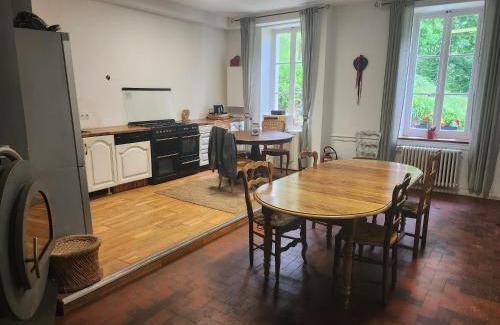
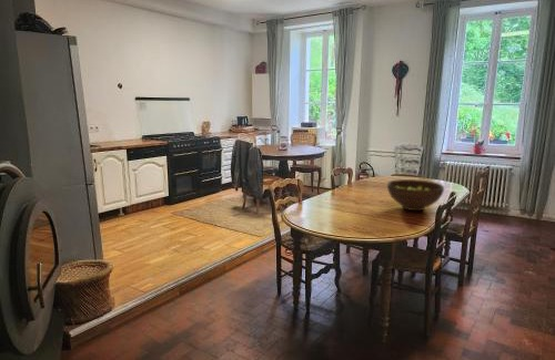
+ fruit bowl (414, 196)
